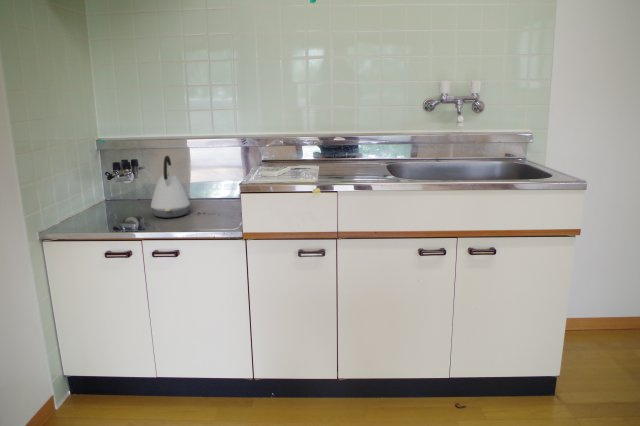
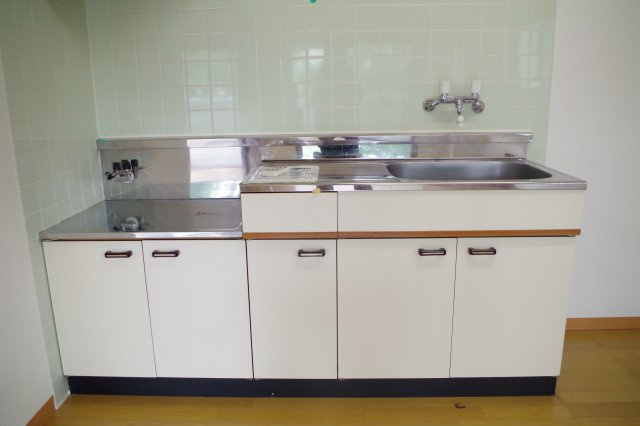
- kettle (169, 185)
